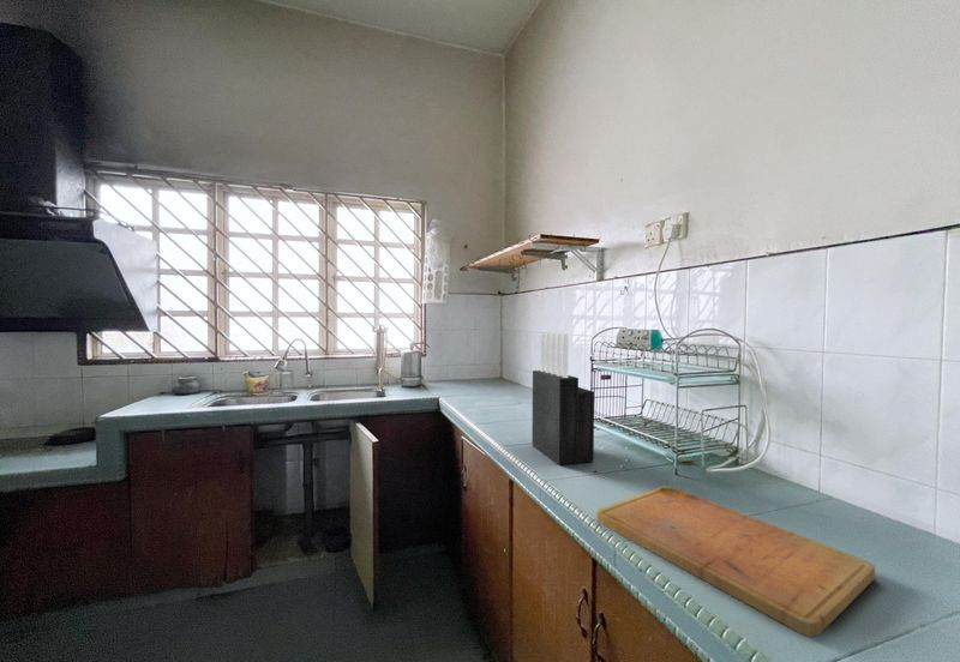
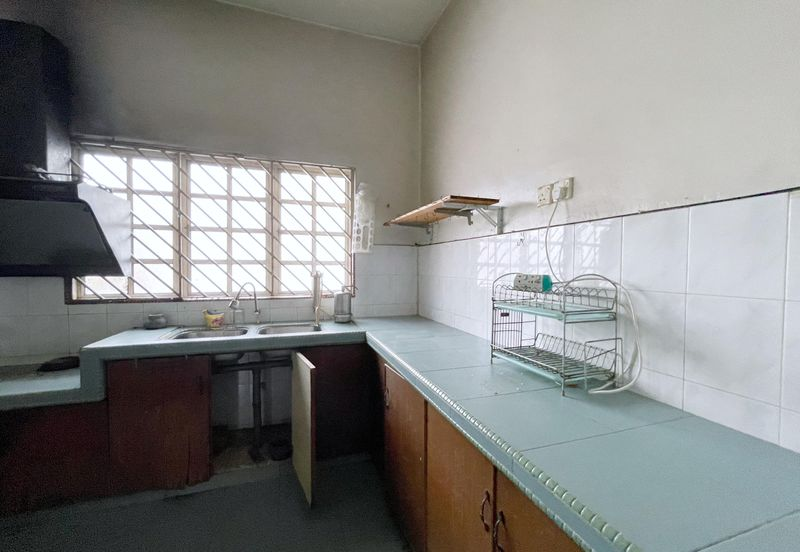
- cutting board (718, 538)
- knife block (564, 393)
